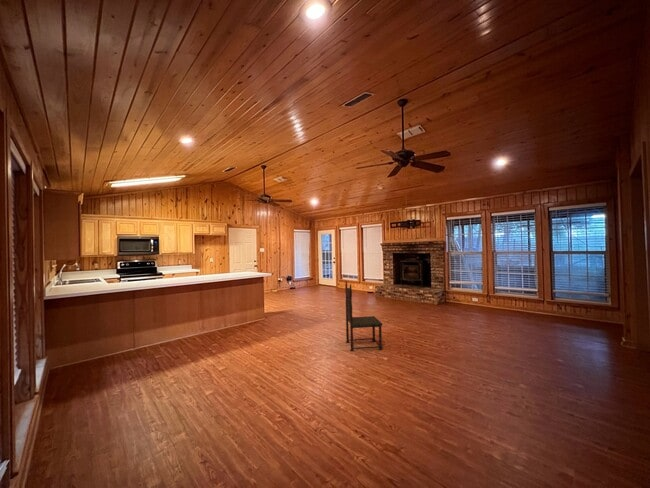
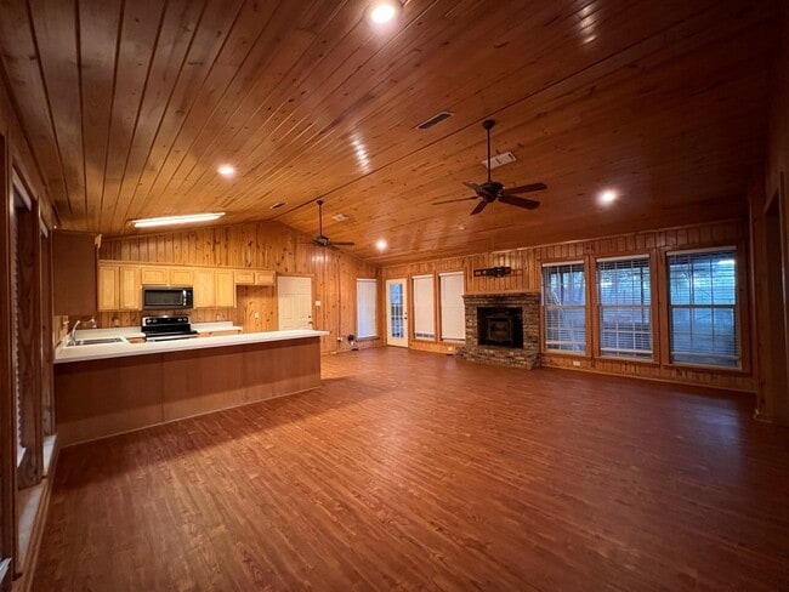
- dining chair (362, 317)
